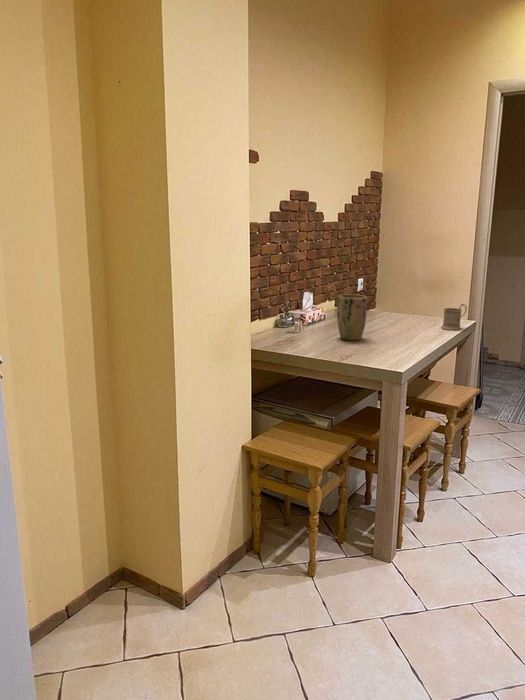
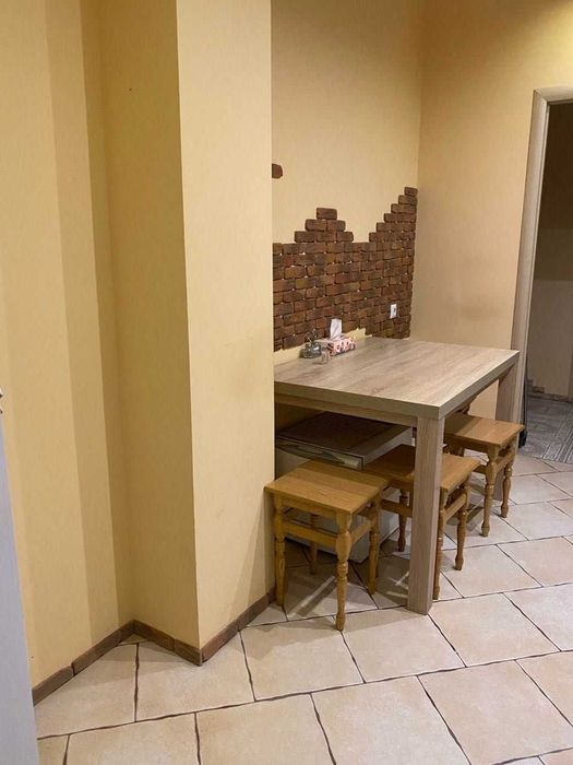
- plant pot (351, 317)
- mug (455, 316)
